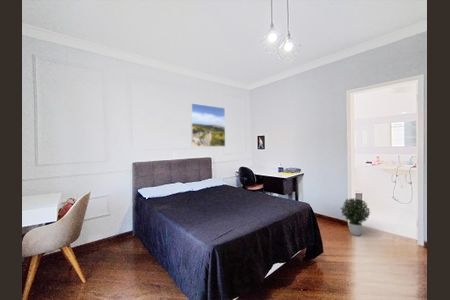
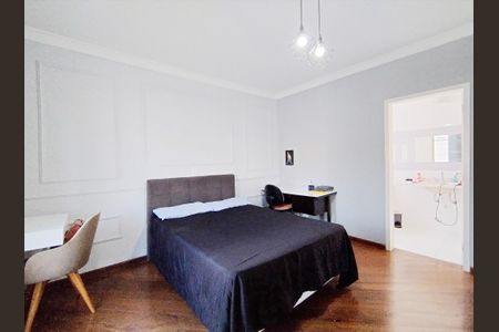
- potted plant (355, 216)
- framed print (209, 126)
